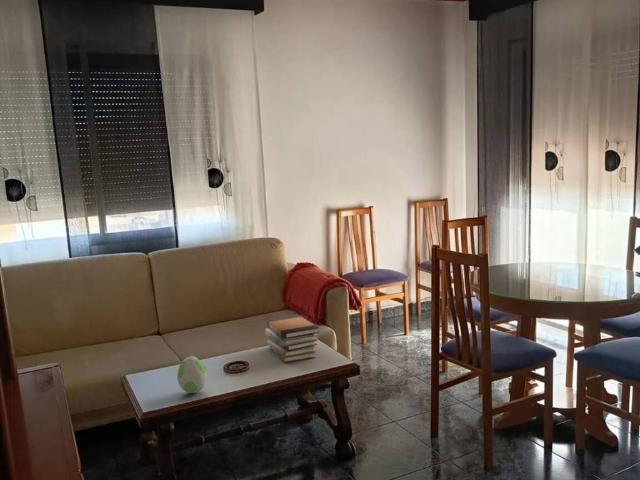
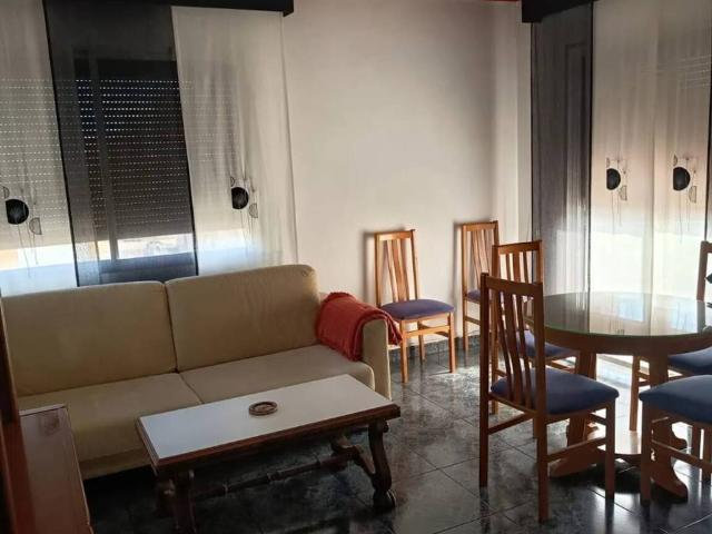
- book stack (291, 337)
- decorative egg (191, 374)
